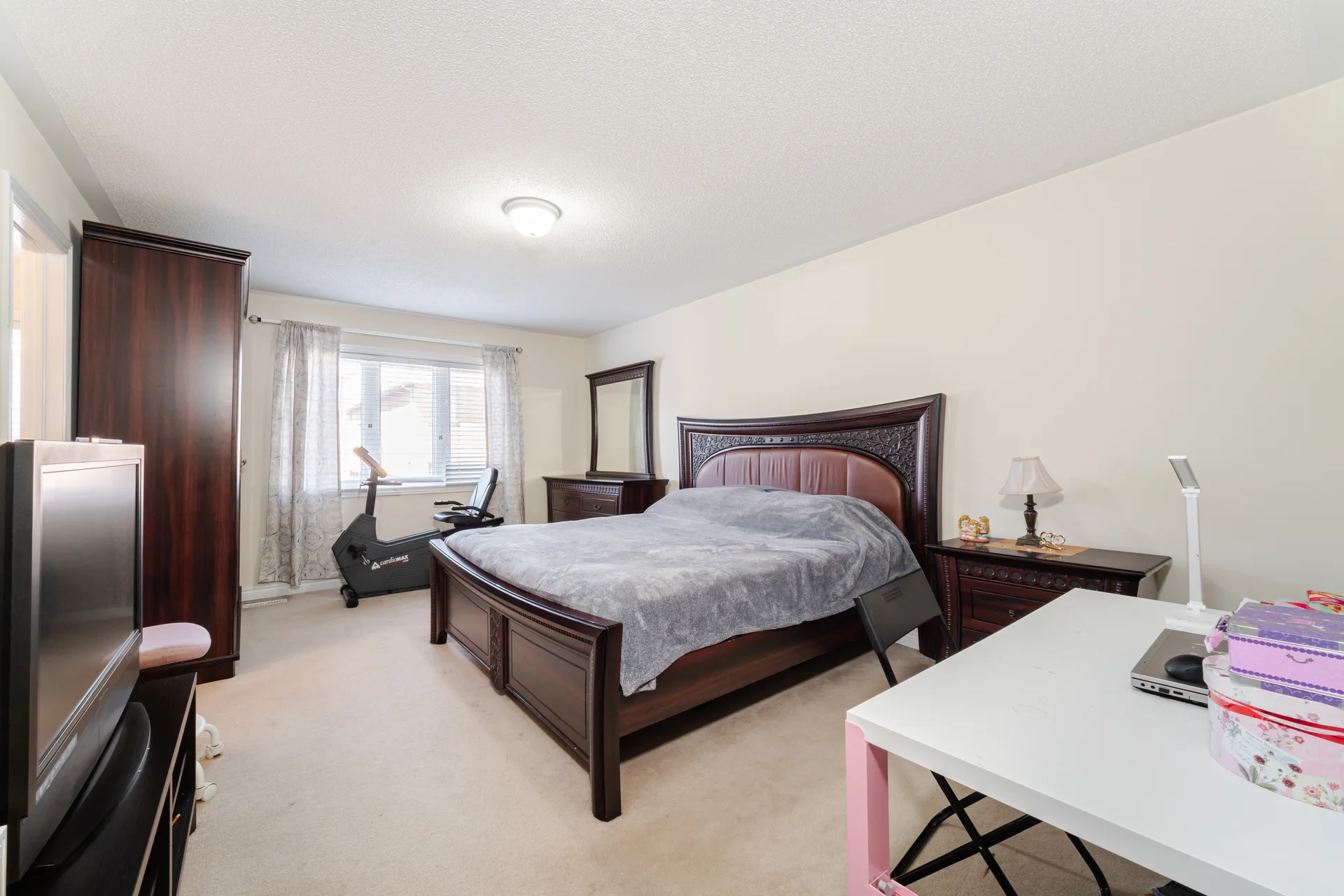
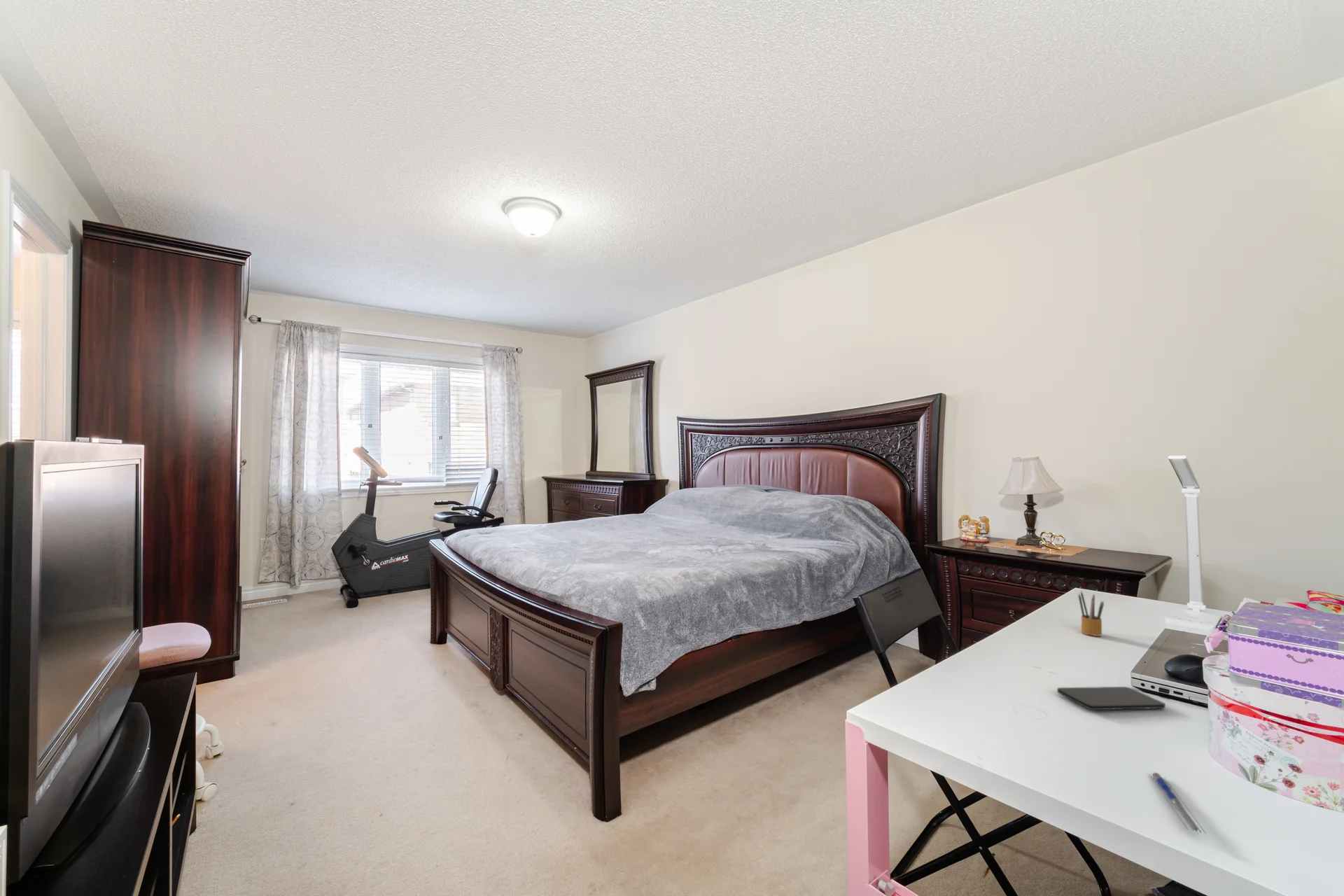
+ pen (1175, 801)
+ pencil box (1090, 612)
+ smartphone (1110, 697)
